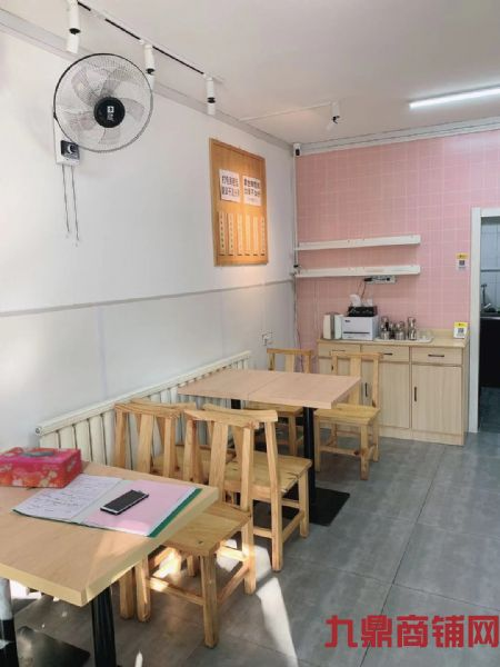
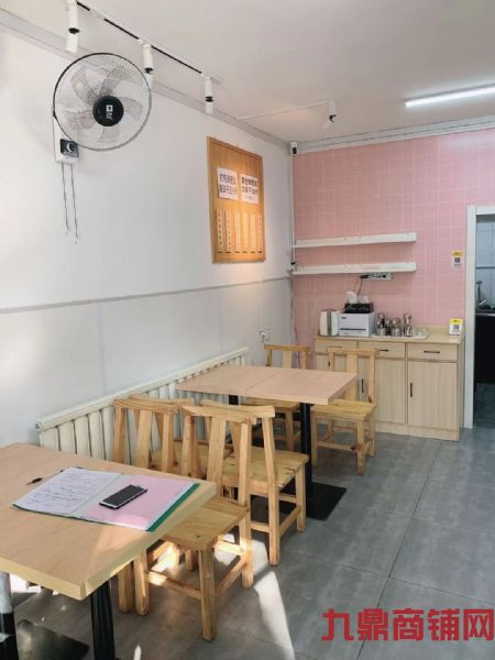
- tissue box (38, 466)
